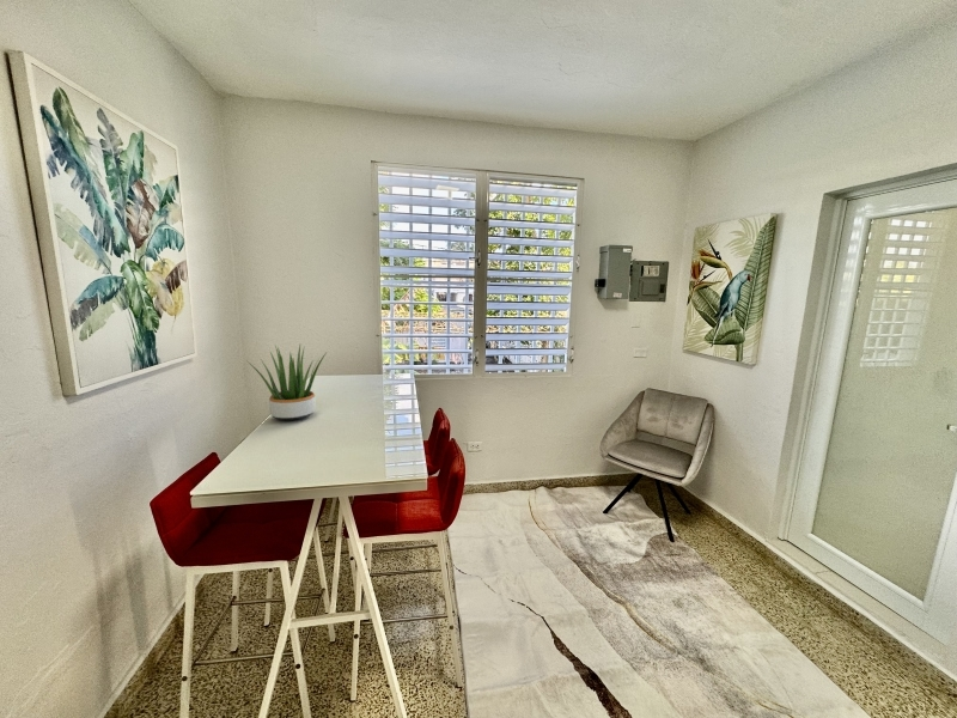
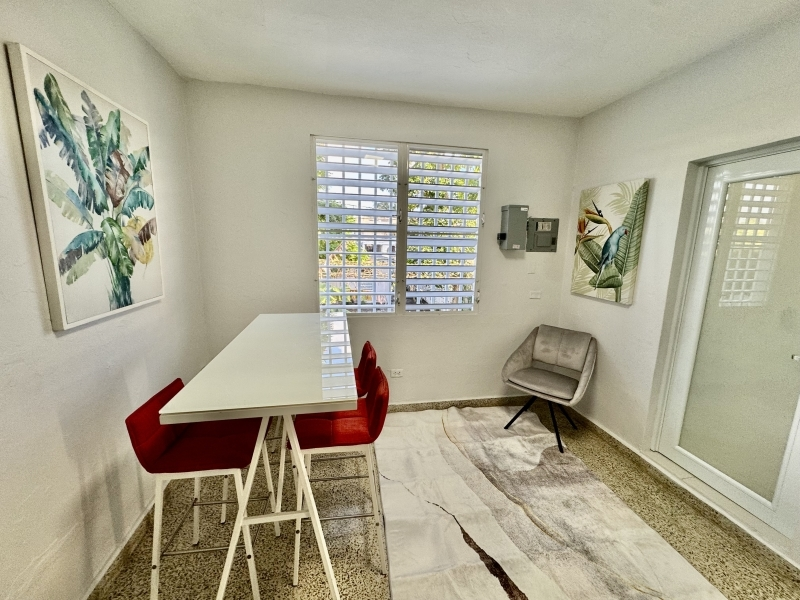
- potted plant (291, 382)
